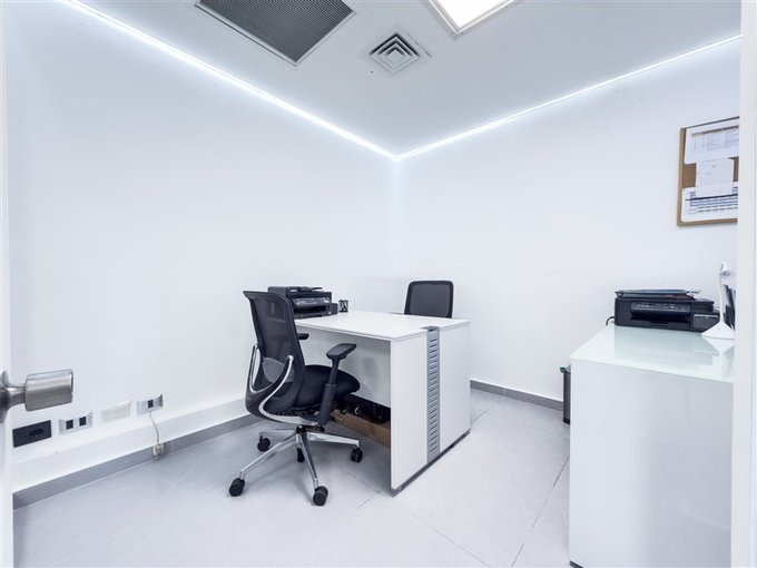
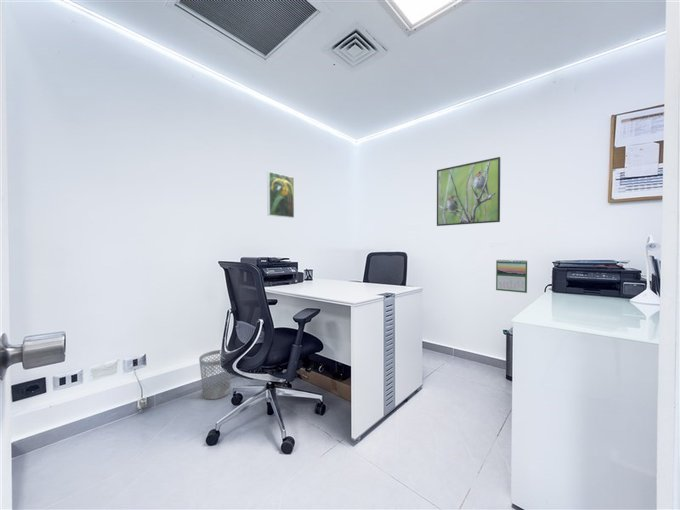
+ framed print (466, 194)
+ wastebasket (216, 374)
+ calendar (511, 275)
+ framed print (281, 195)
